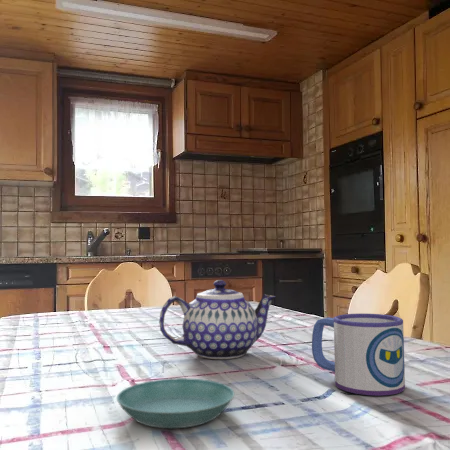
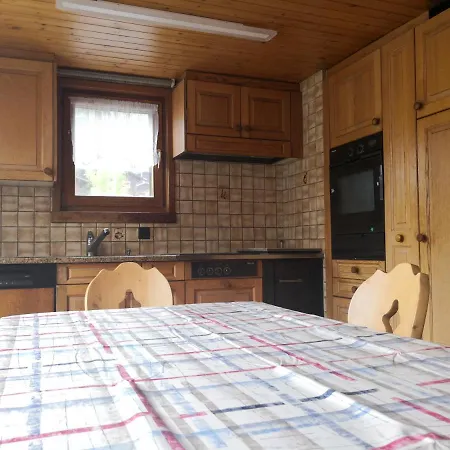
- saucer (176, 403)
- teapot (220, 316)
- mug (355, 349)
